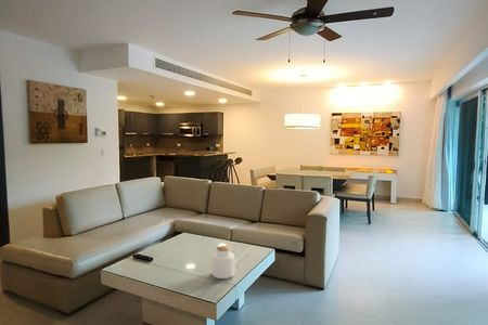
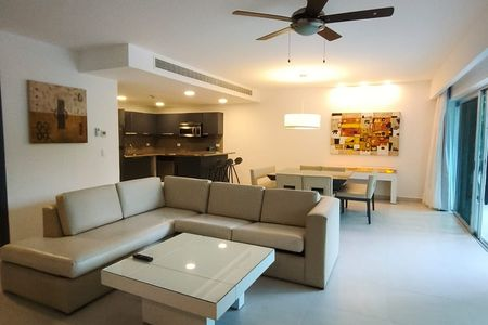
- jar (222, 261)
